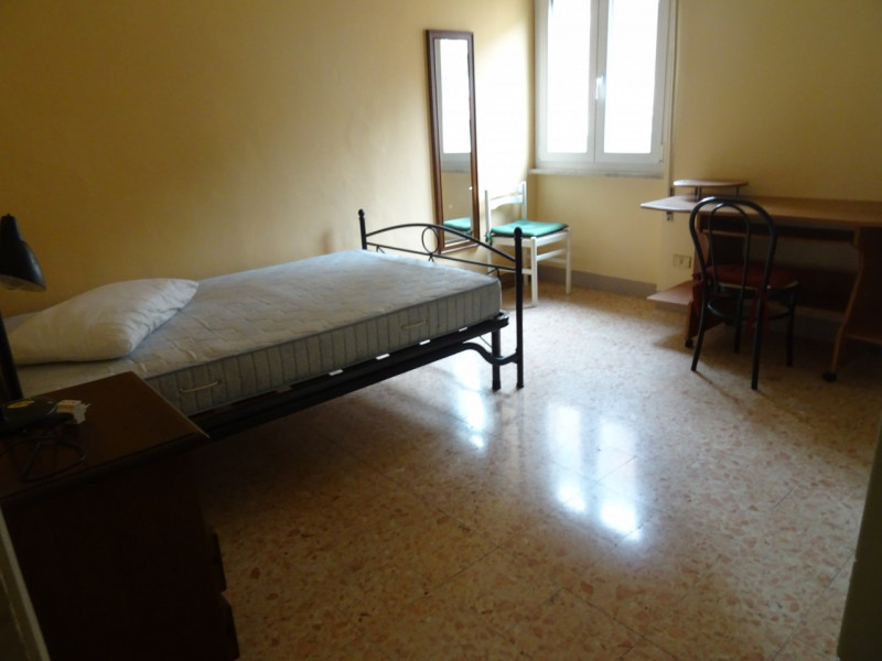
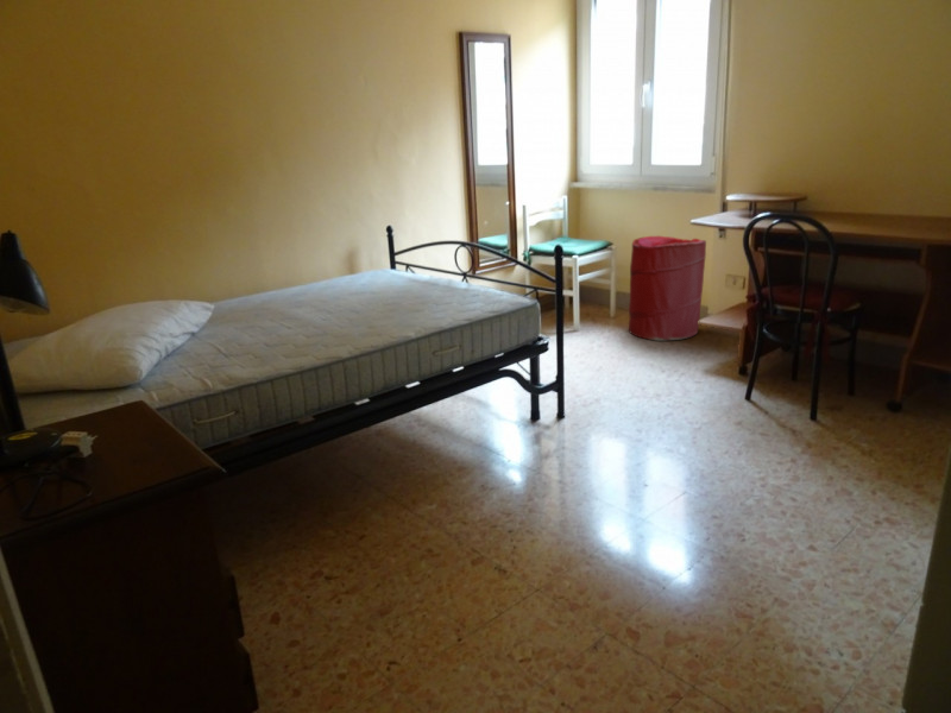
+ laundry hamper (666, 284)
